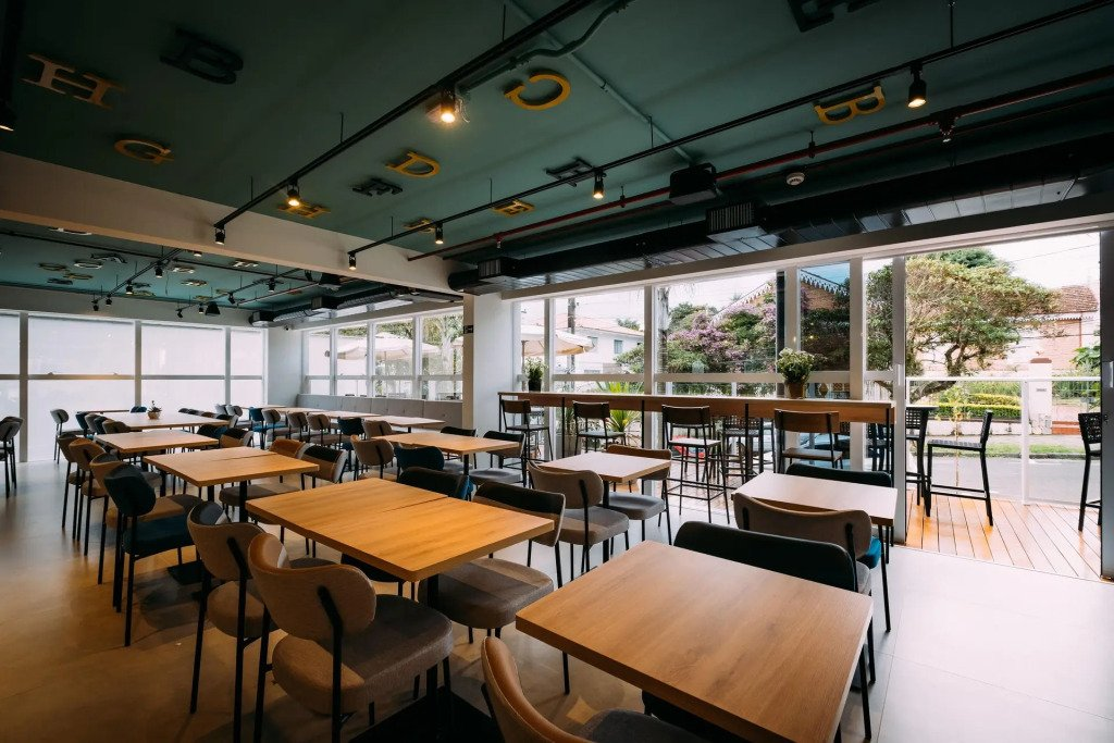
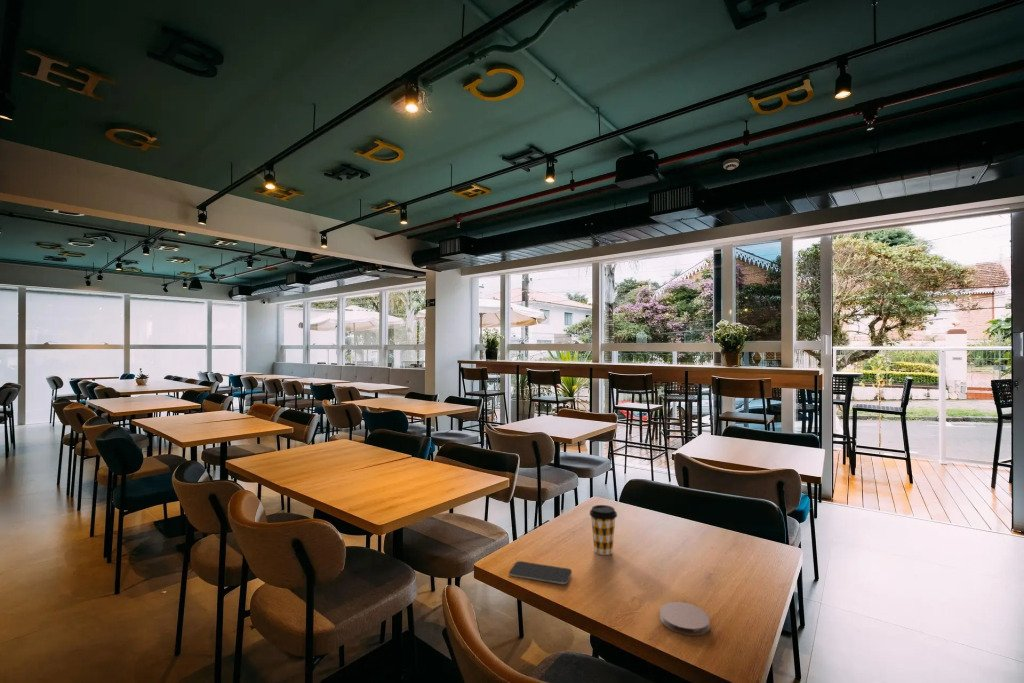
+ coffee cup (603, 529)
+ smartphone (540, 572)
+ coaster (684, 617)
